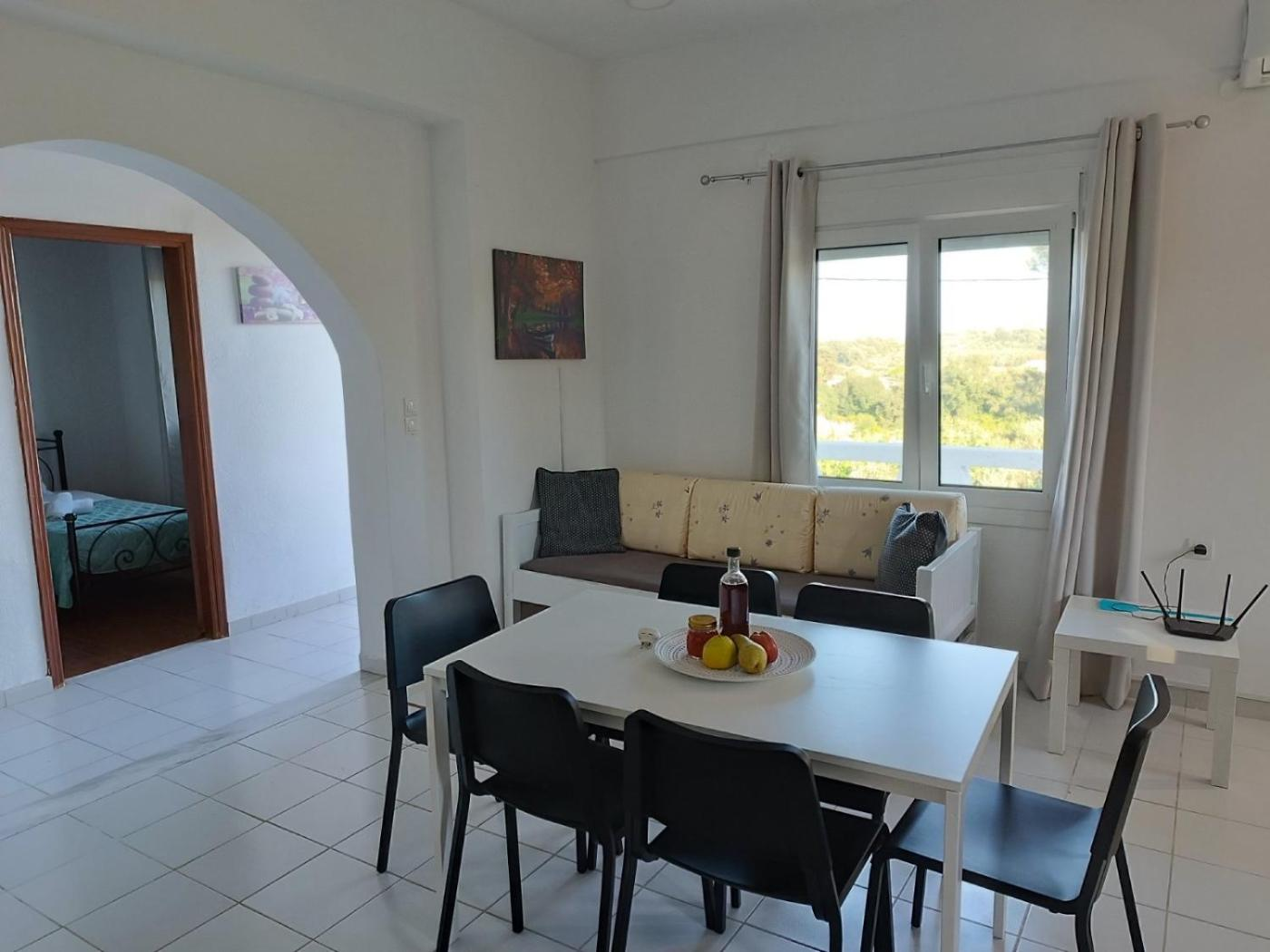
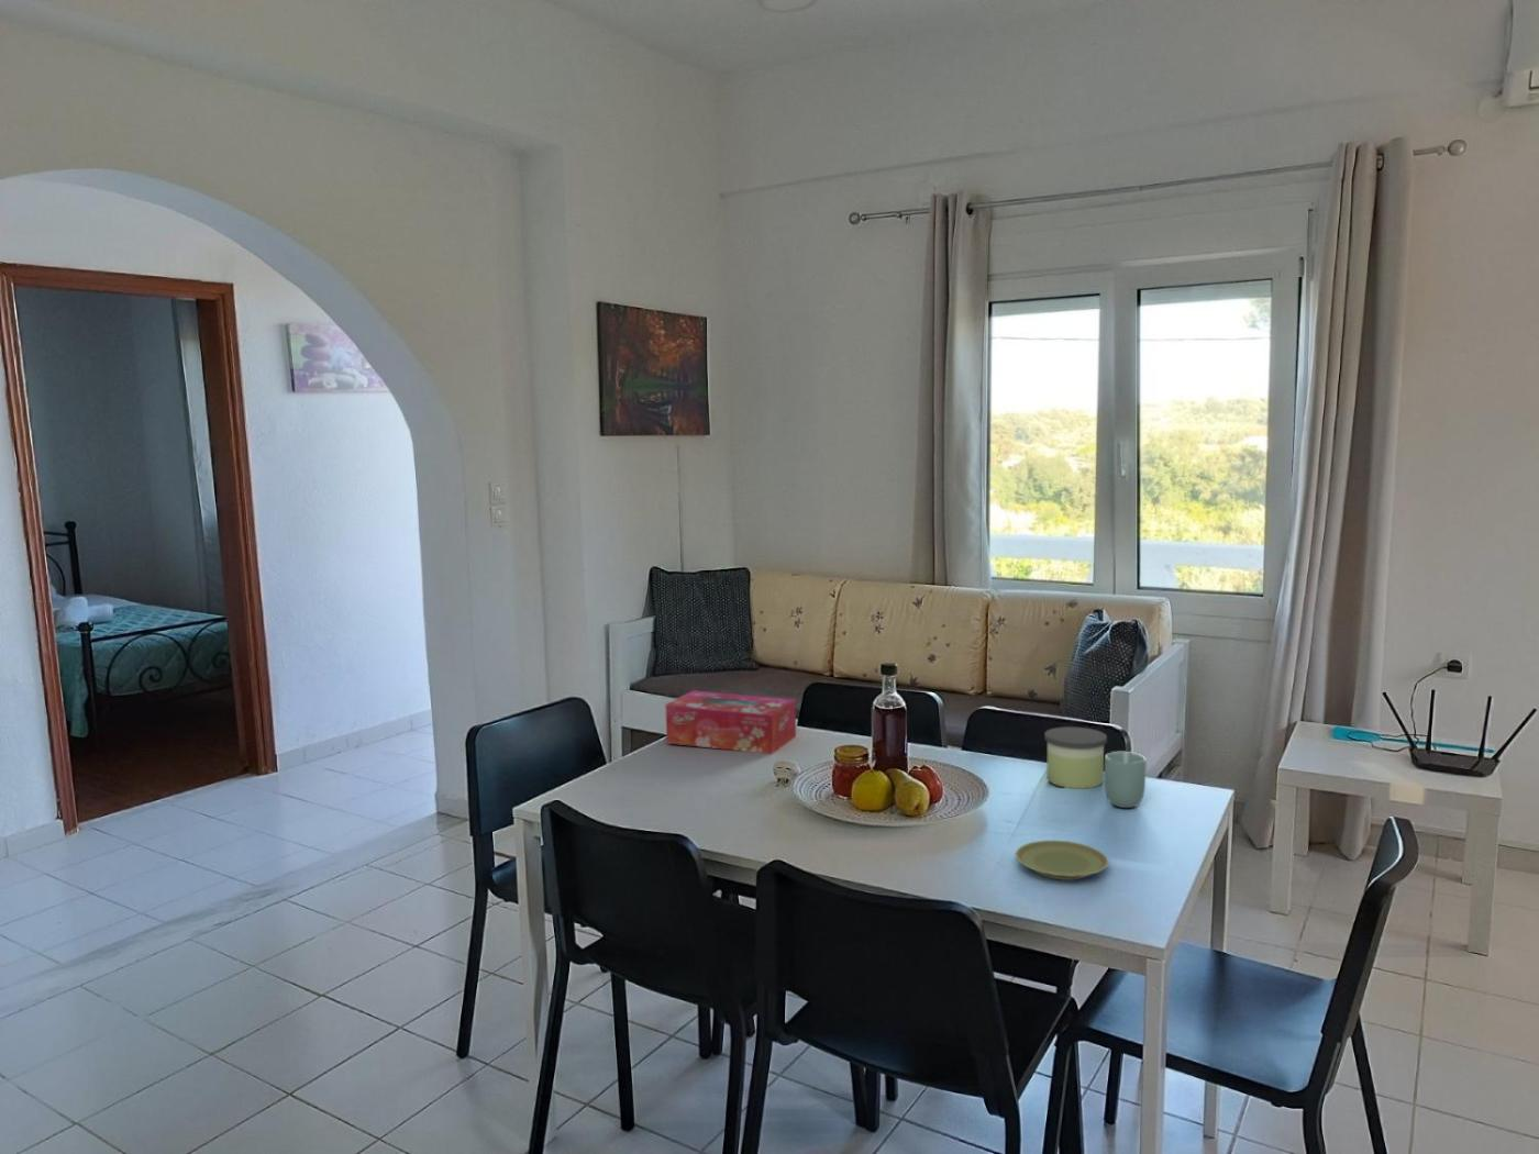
+ tissue box (731, 721)
+ cup (1125, 781)
+ candle (1074, 759)
+ plate (1060, 862)
